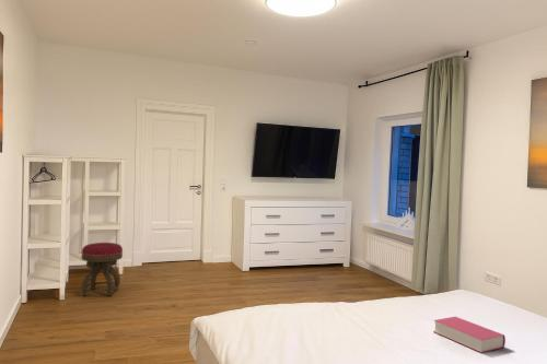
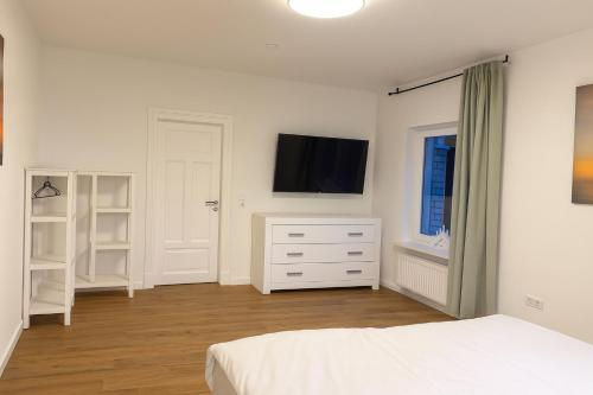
- book (467, 332)
- stool (102, 268)
